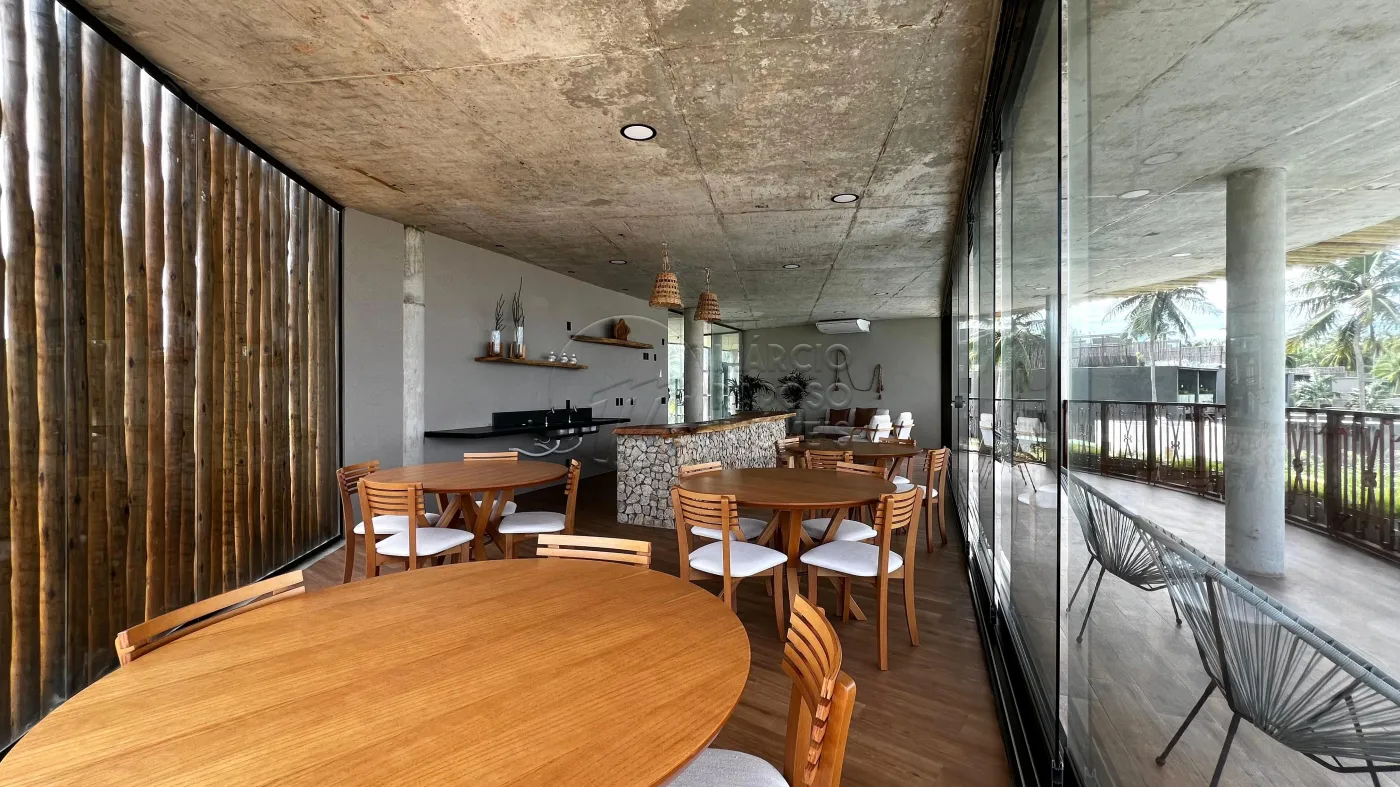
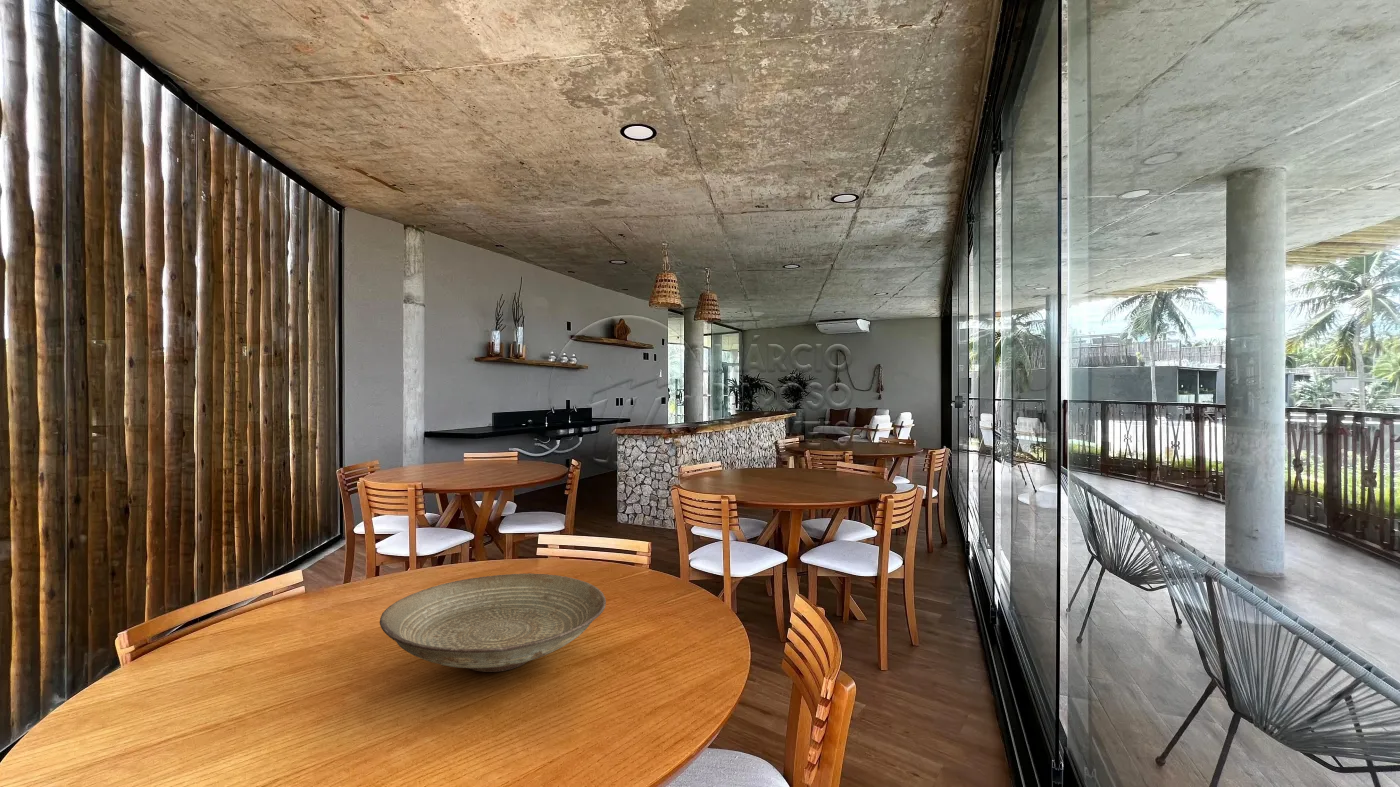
+ decorative bowl (499, 629)
